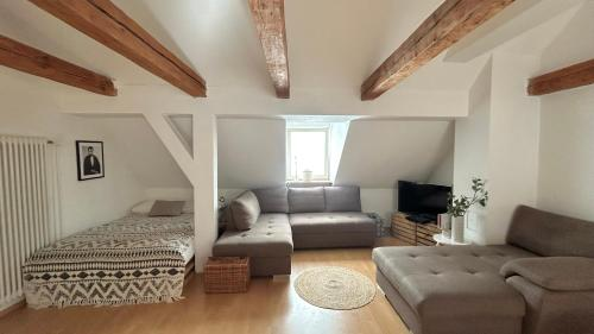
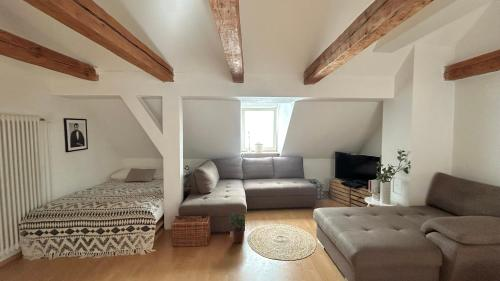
+ potted plant (237, 226)
